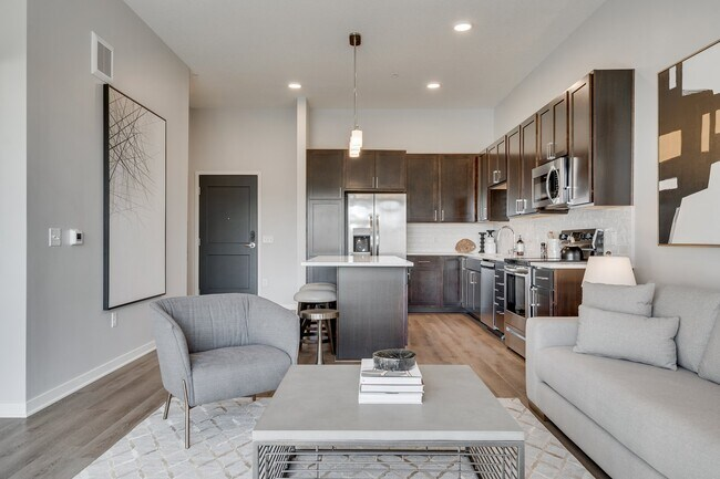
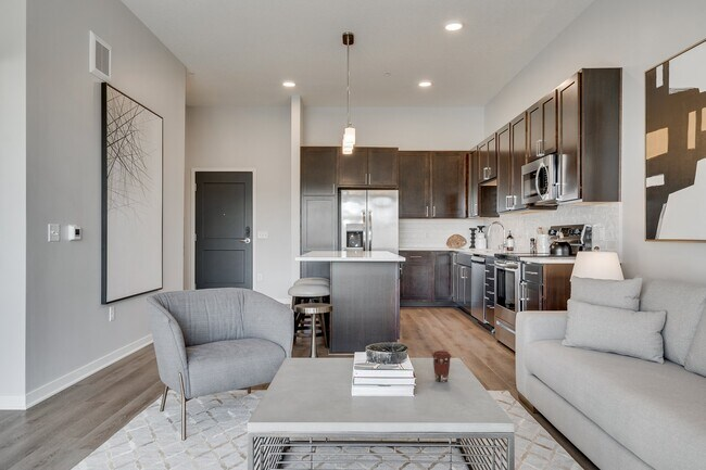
+ coffee cup (441, 366)
